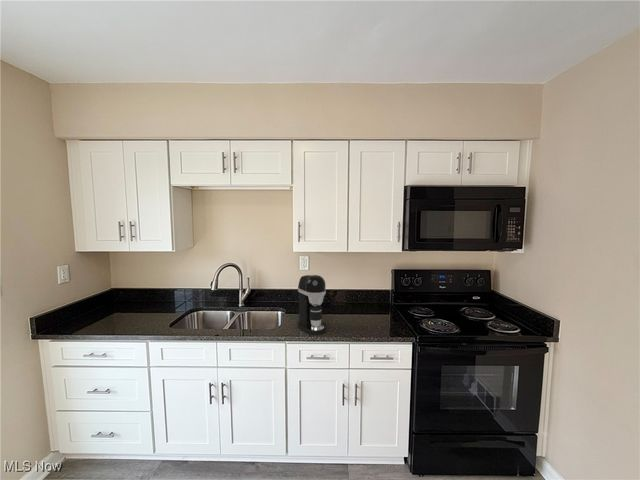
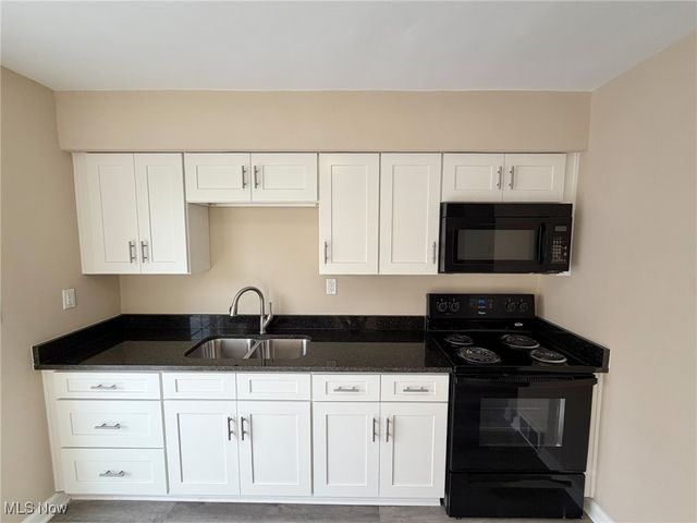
- coffee maker (311, 301)
